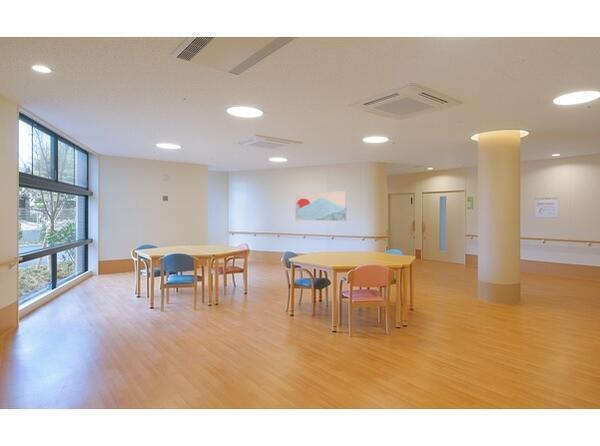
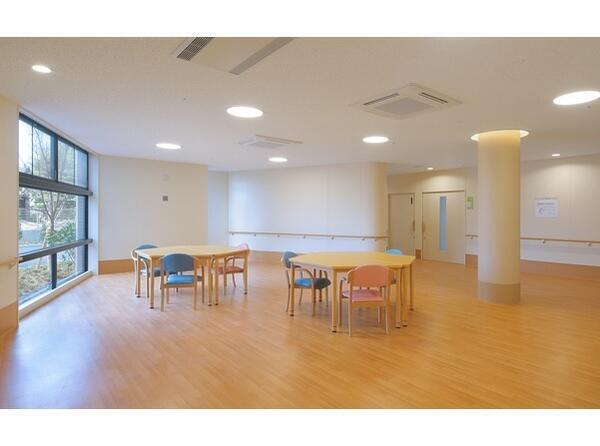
- wall art (319, 206)
